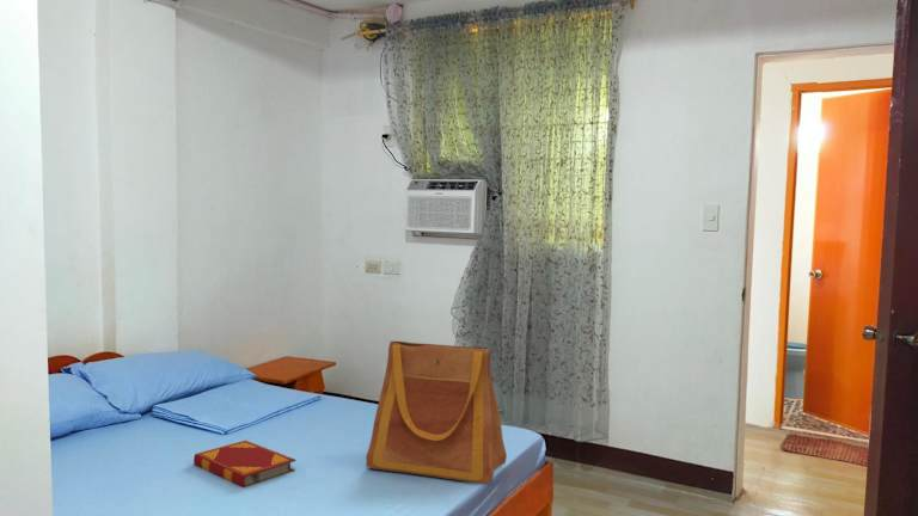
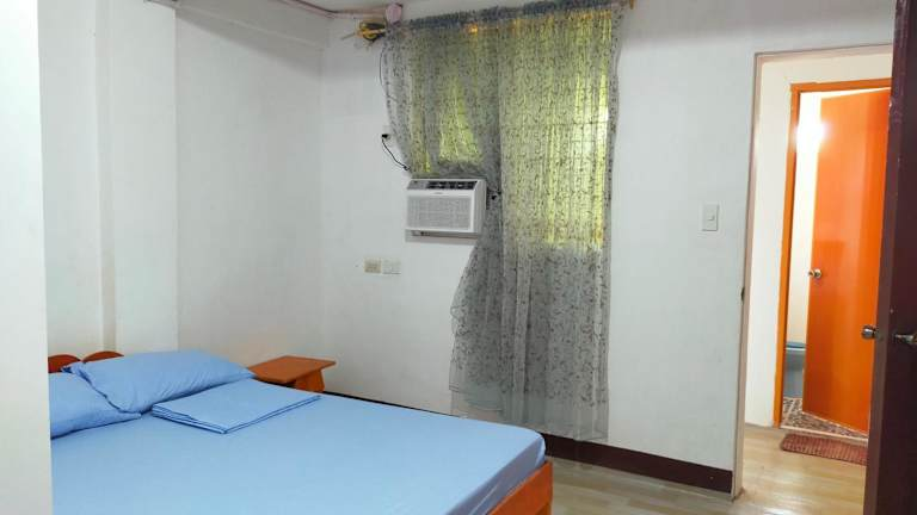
- hardback book (244, 462)
- tote bag (437, 406)
